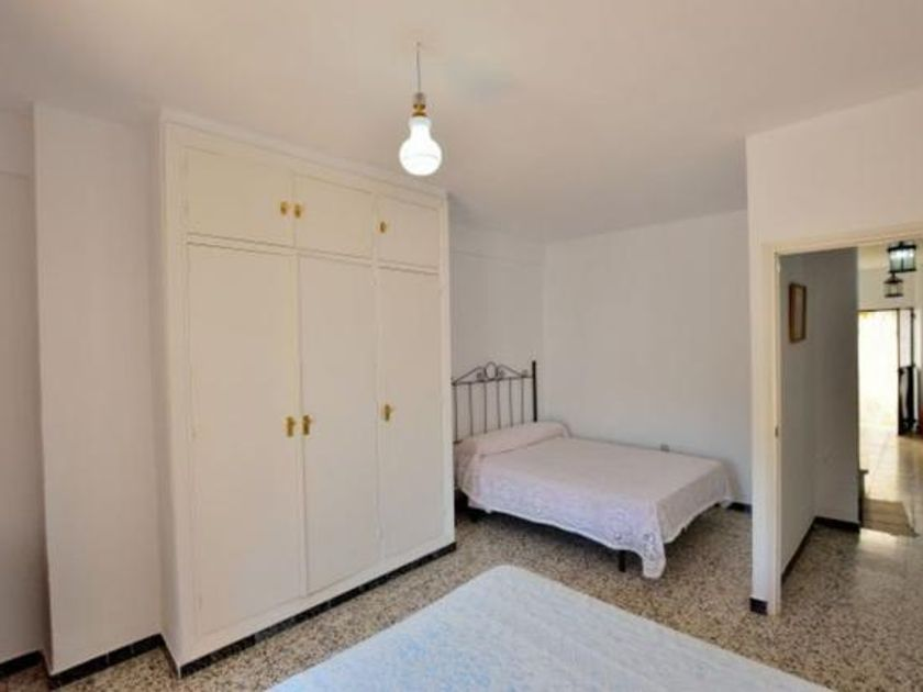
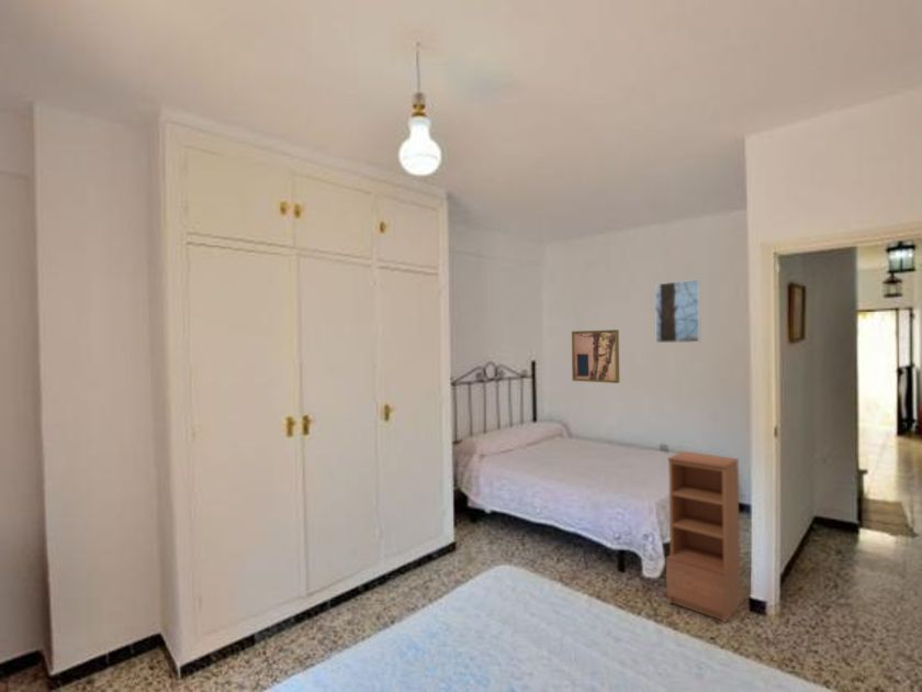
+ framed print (677, 312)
+ bookcase (701, 532)
+ wall art (594, 356)
